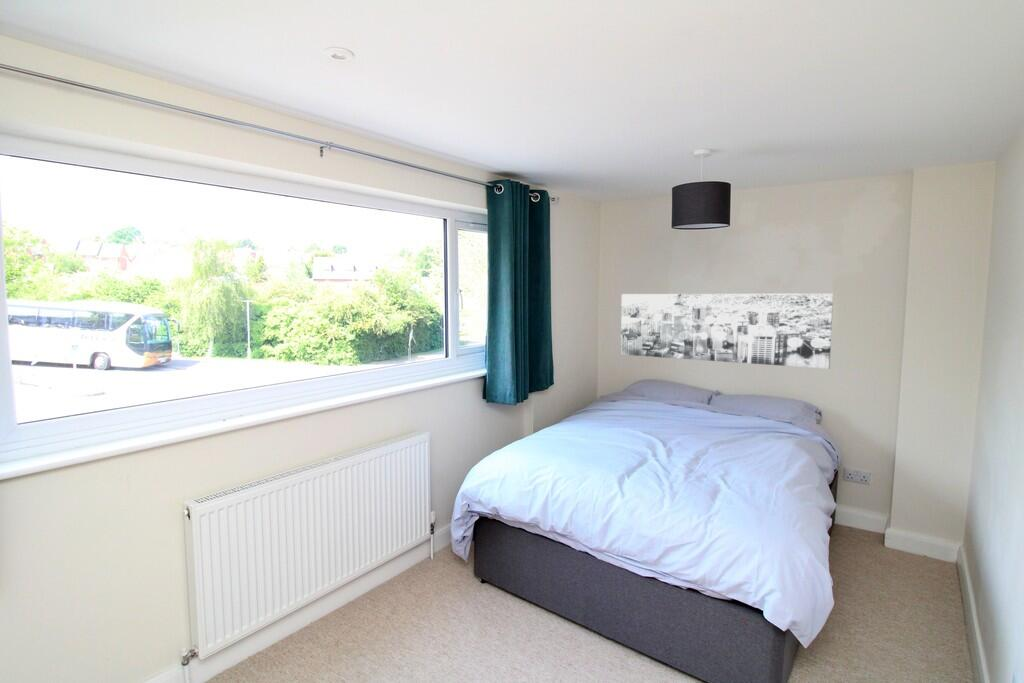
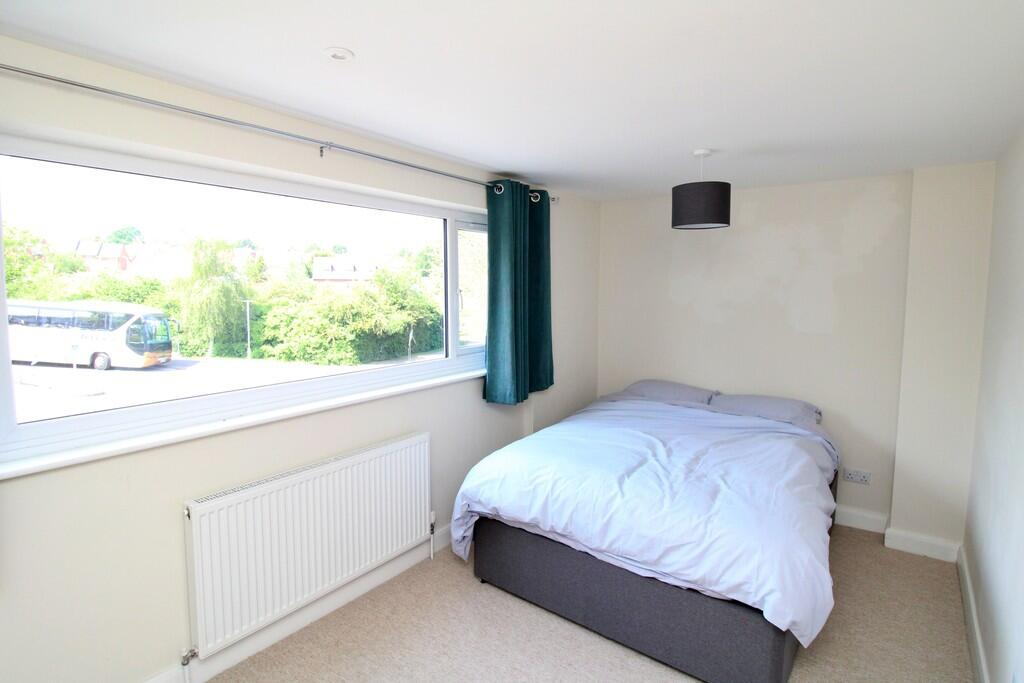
- wall art (715, 327)
